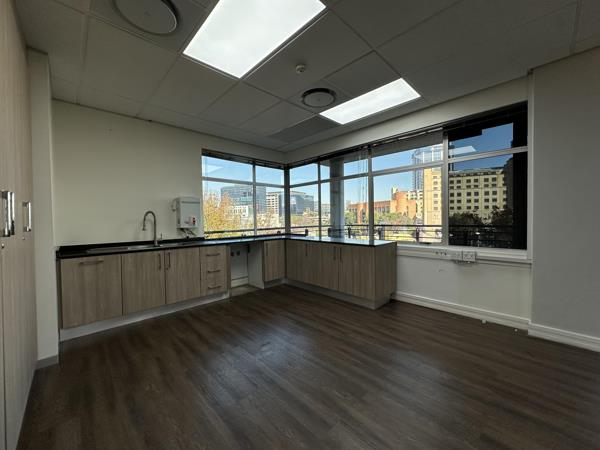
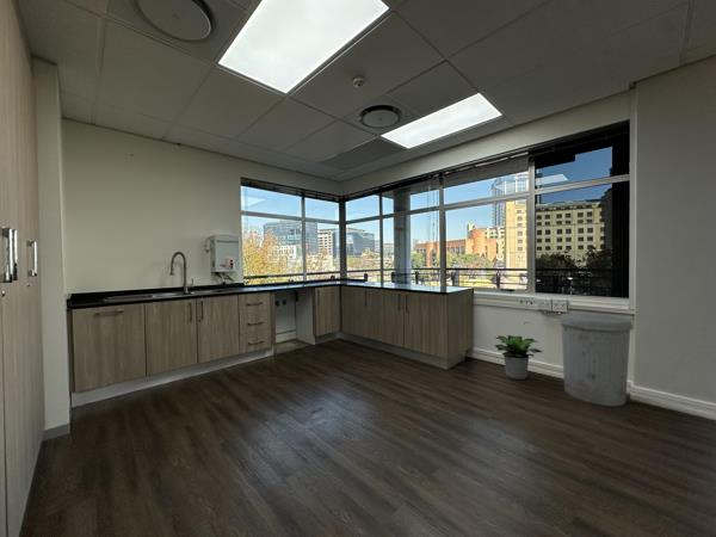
+ potted plant (518, 358)
+ trash can (593, 354)
